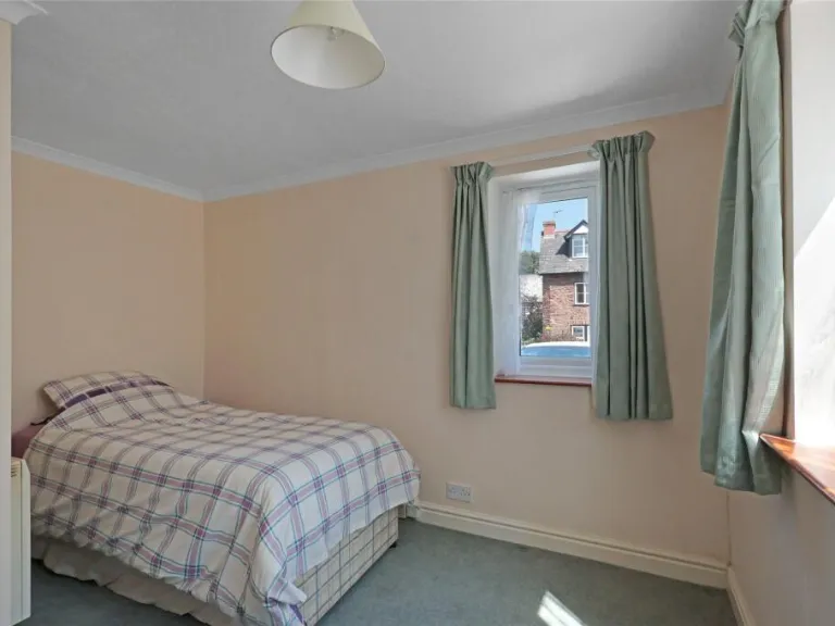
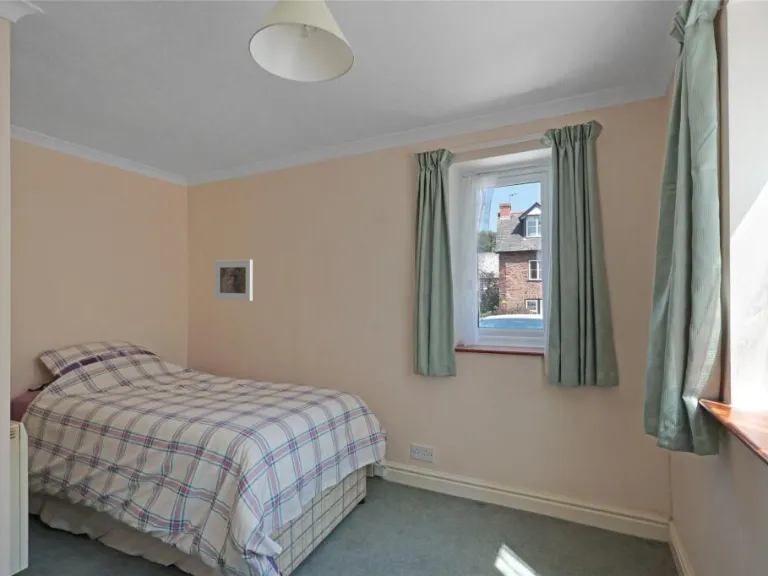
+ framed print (233, 280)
